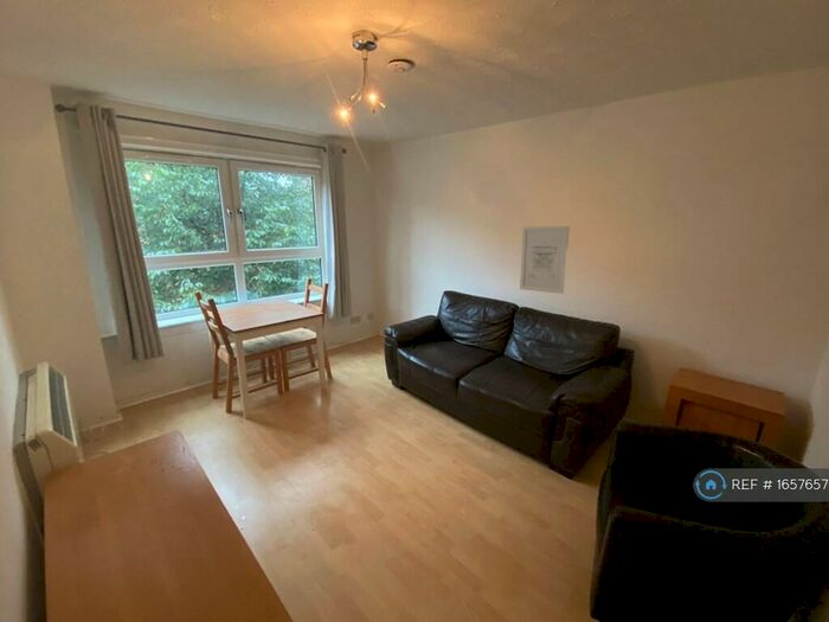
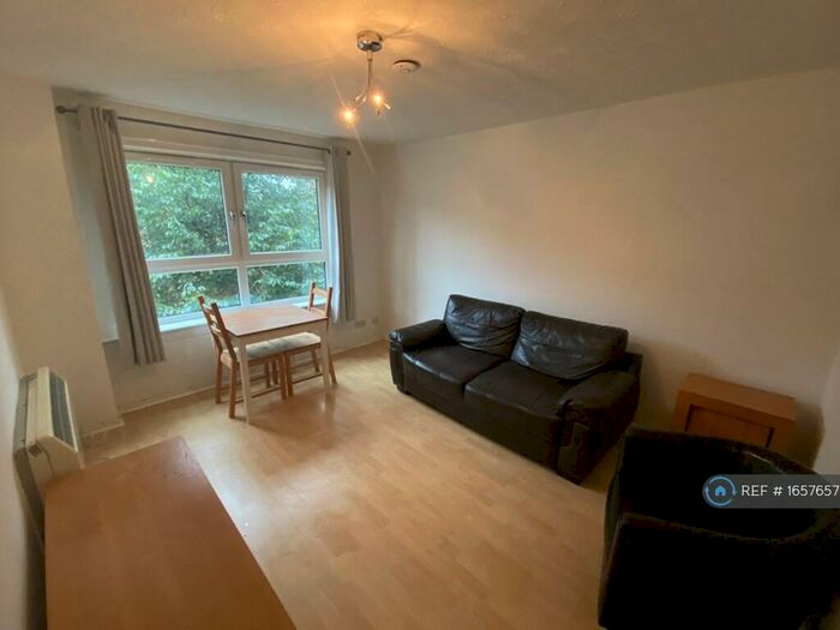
- wall art (542, 259)
